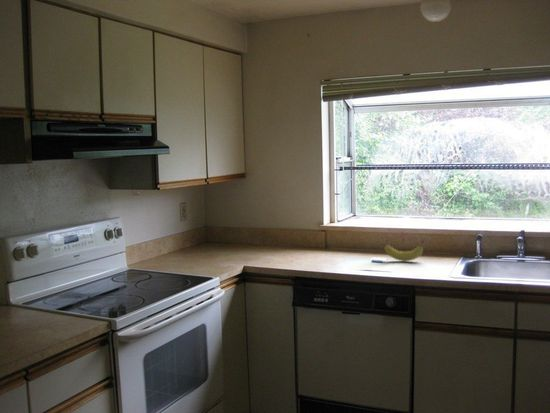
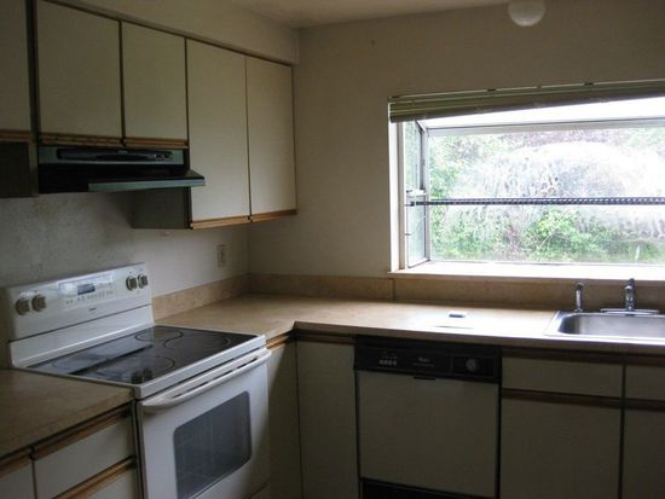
- fruit (404, 252)
